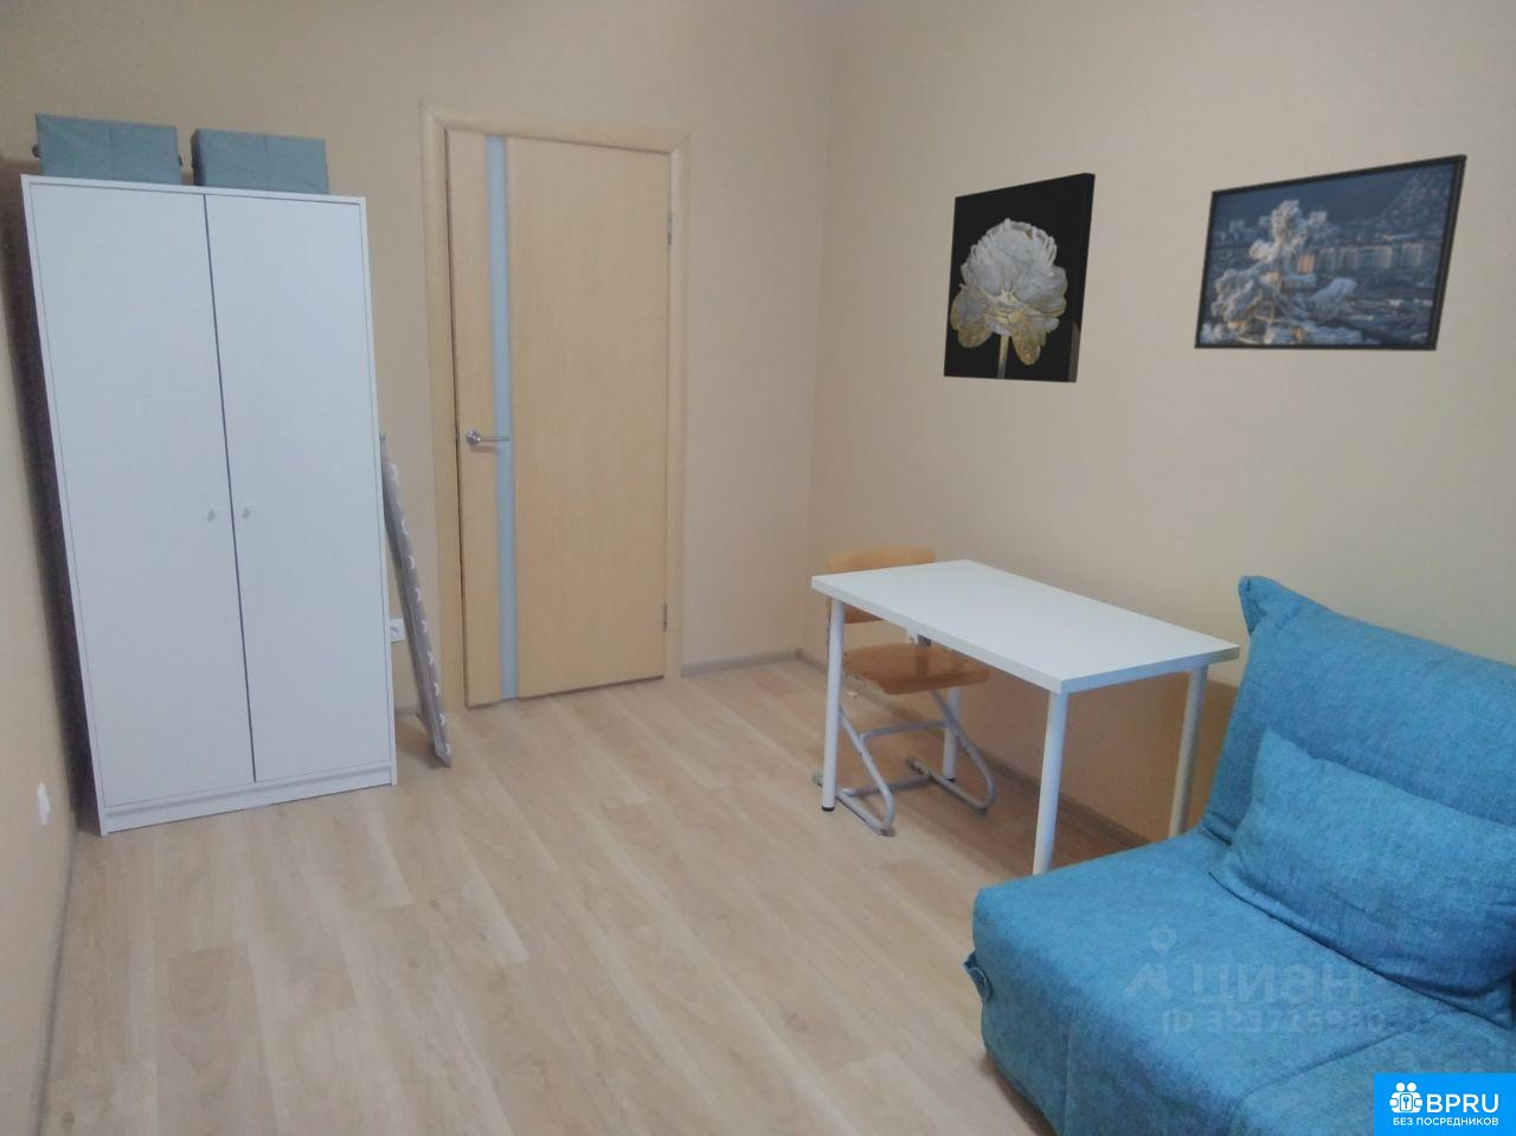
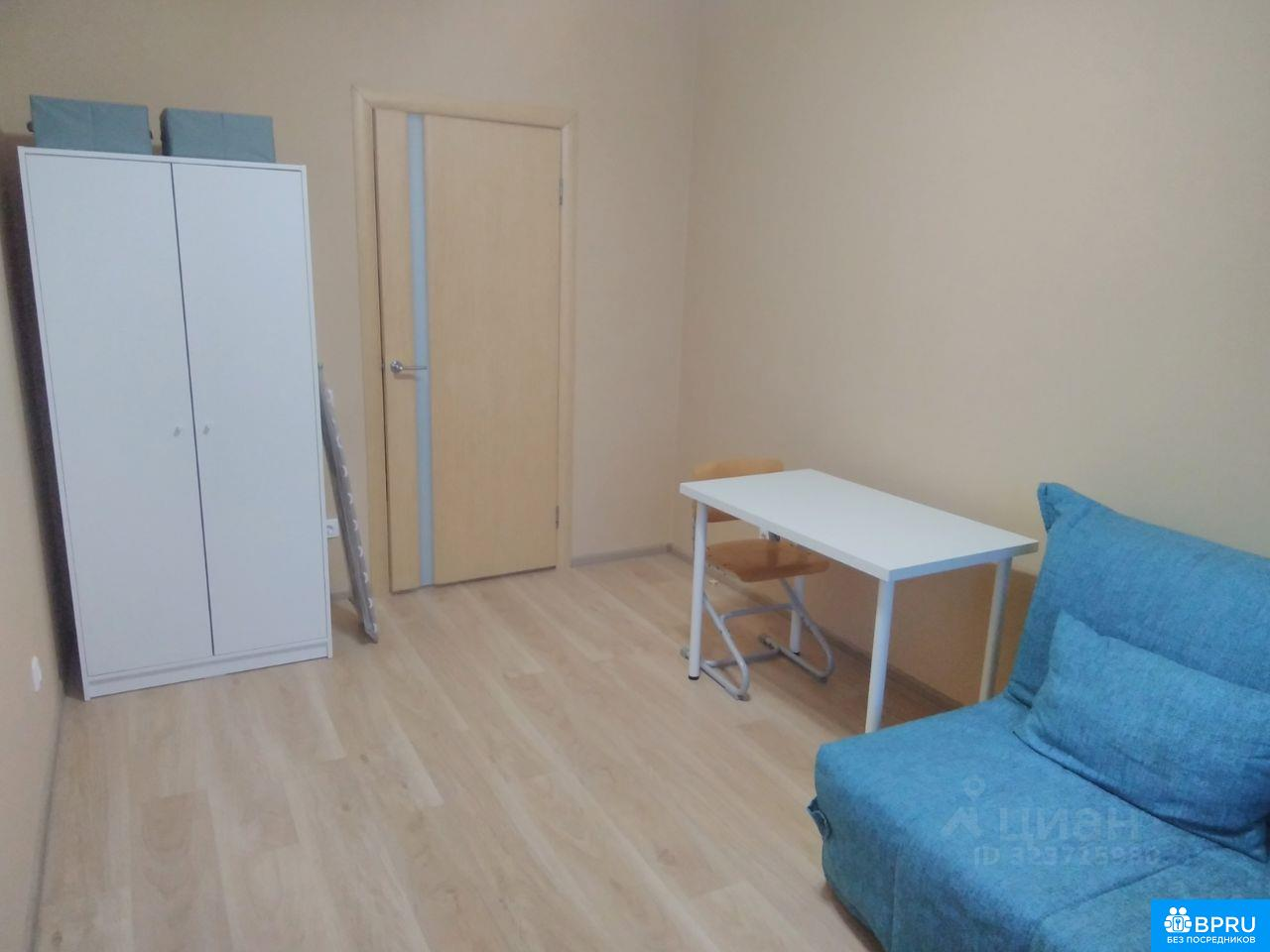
- wall art (1012, 284)
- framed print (1313, 263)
